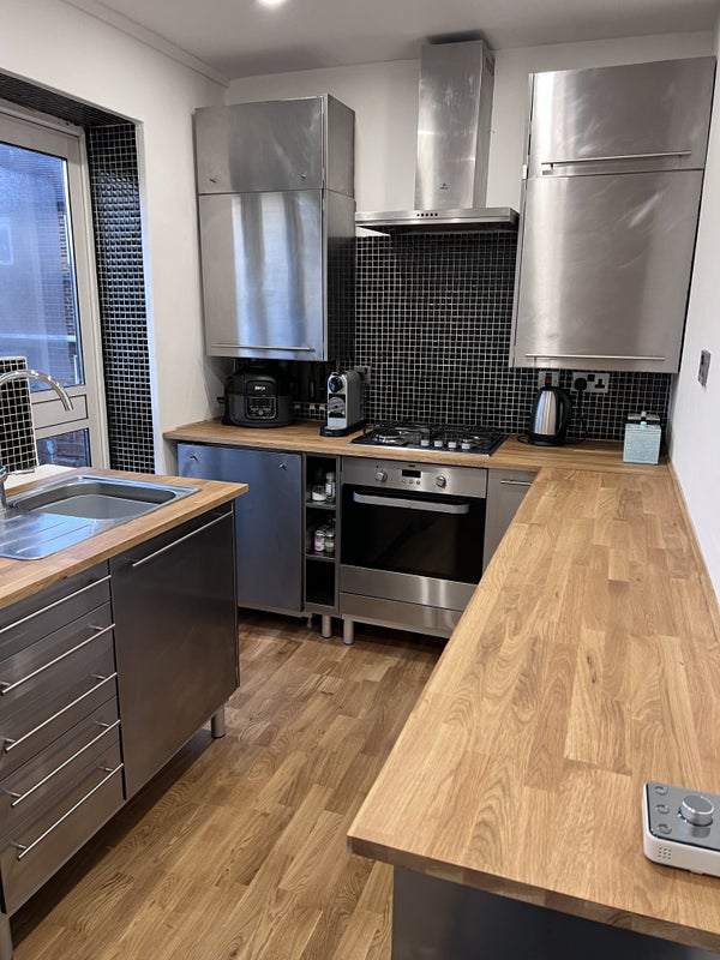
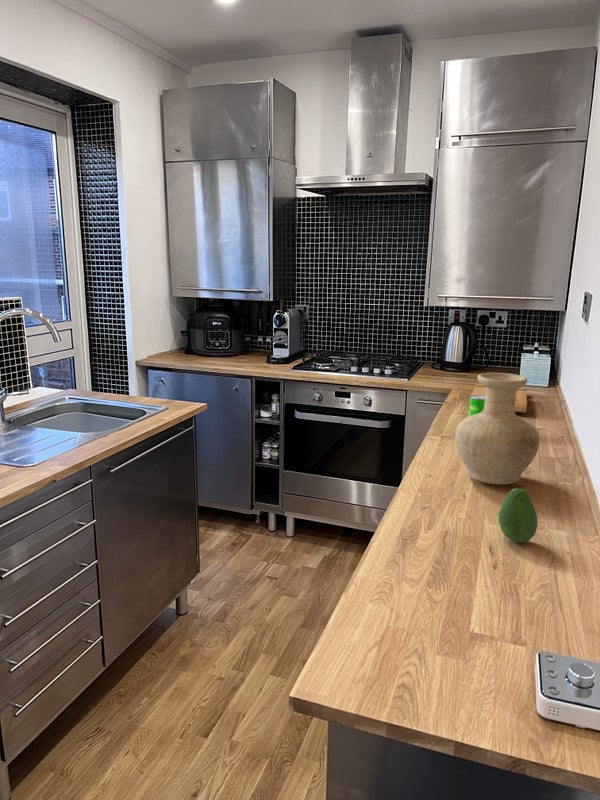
+ beverage can (476, 413)
+ vase (497, 429)
+ fruit (518, 515)
+ cutting board (485, 395)
